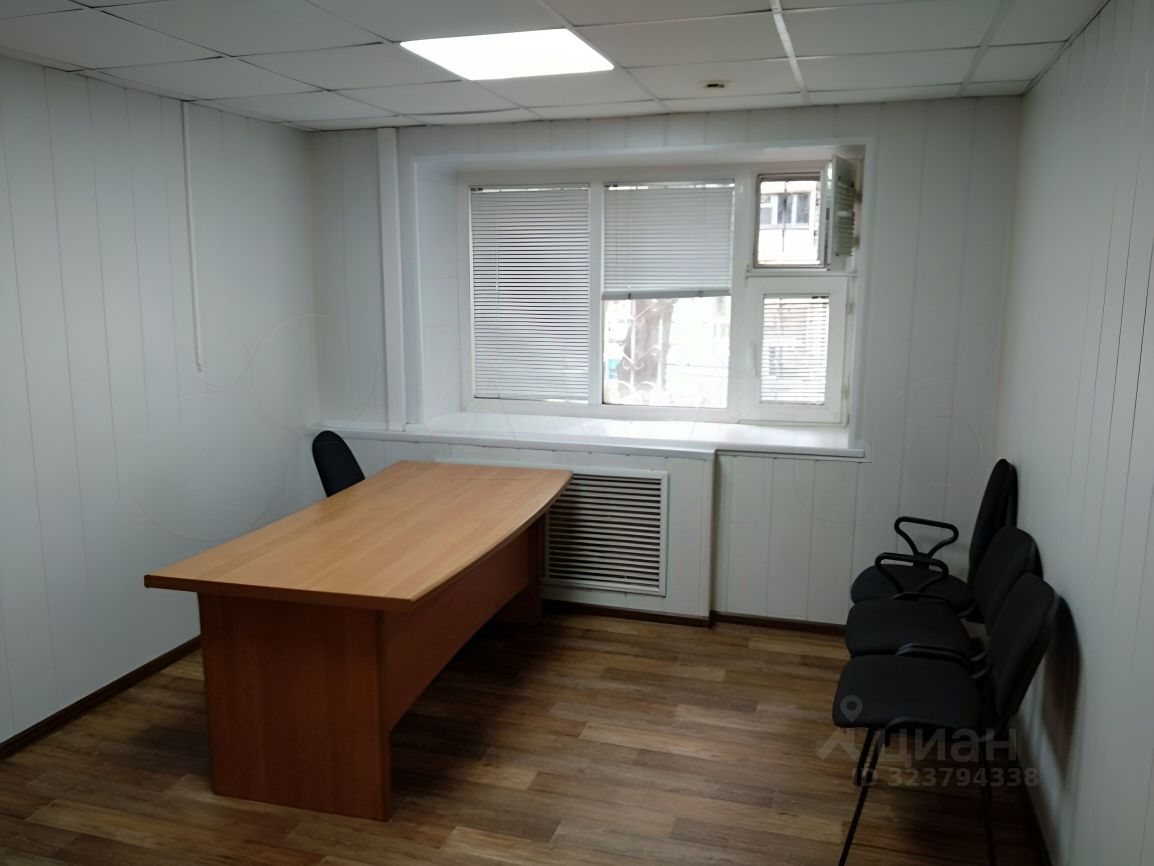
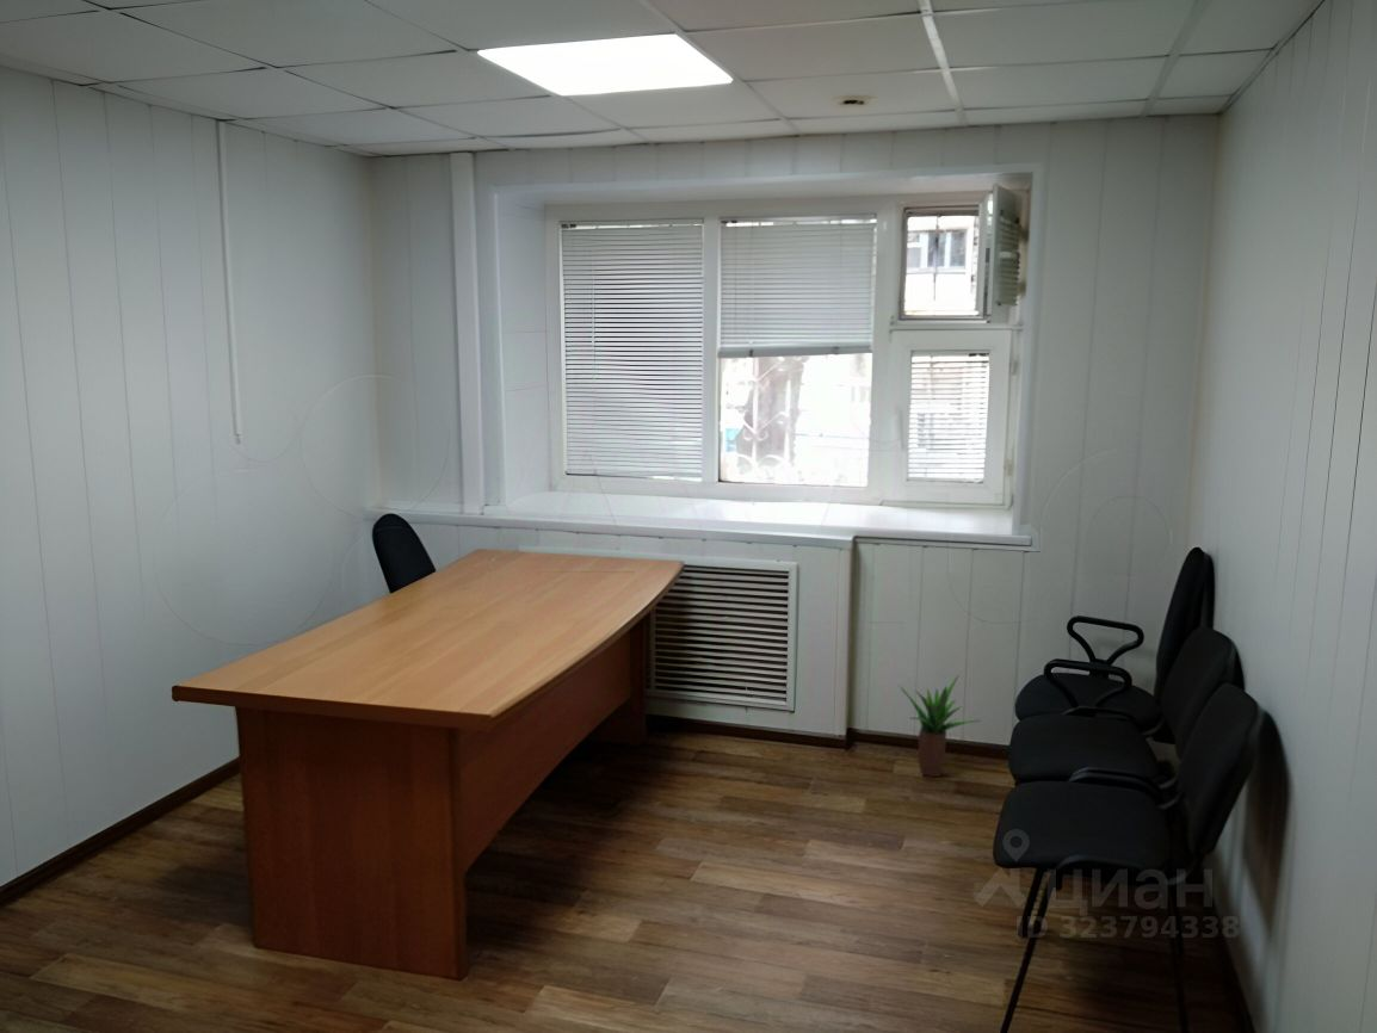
+ potted plant (938, 724)
